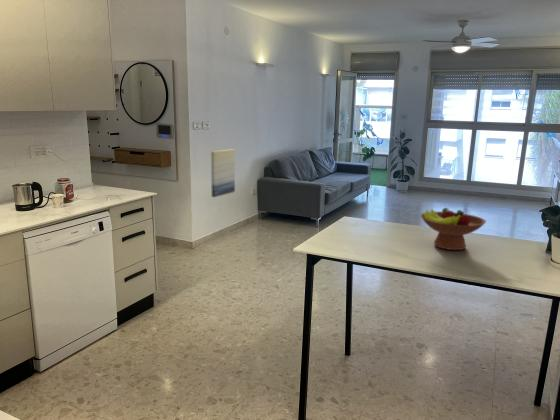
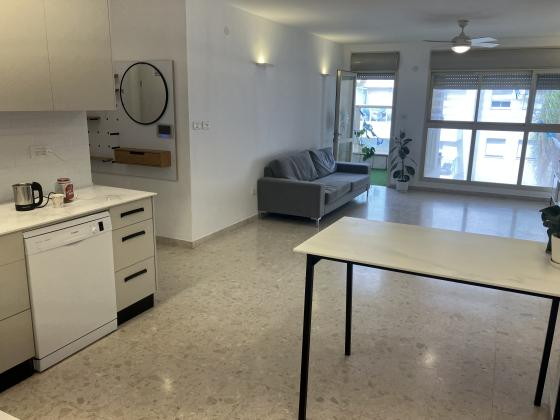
- wall art (223, 172)
- fruit bowl (451, 226)
